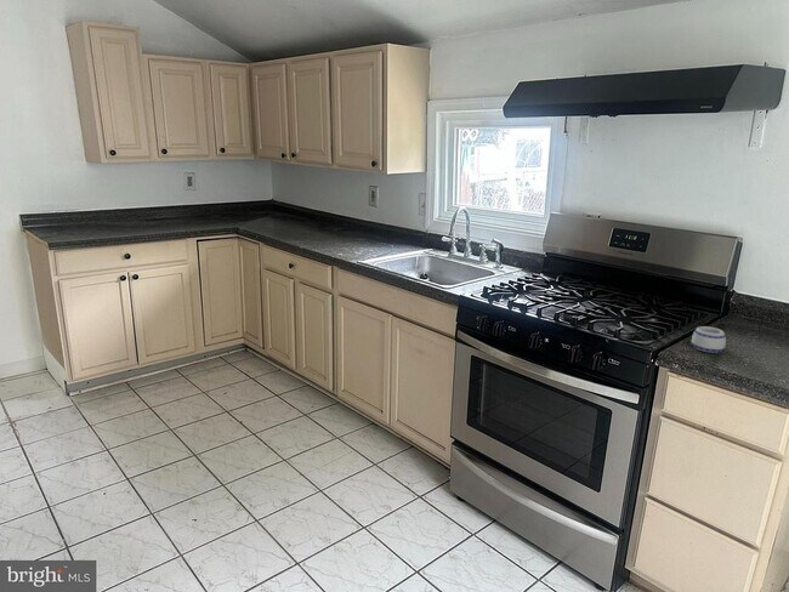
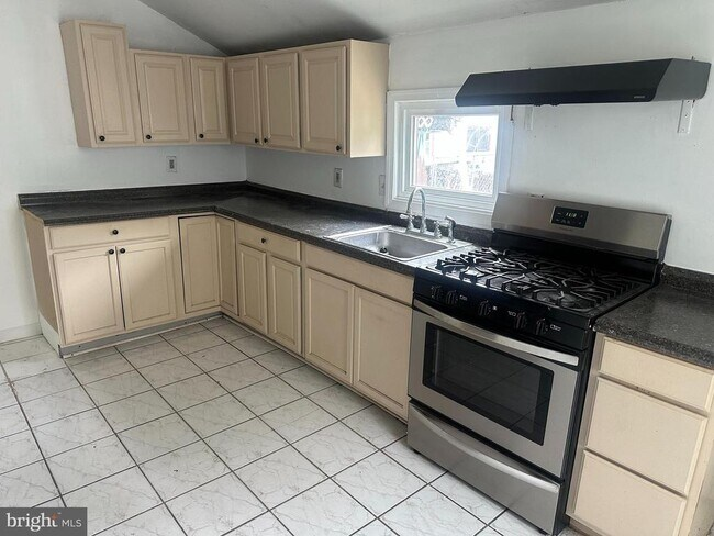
- mug (708, 337)
